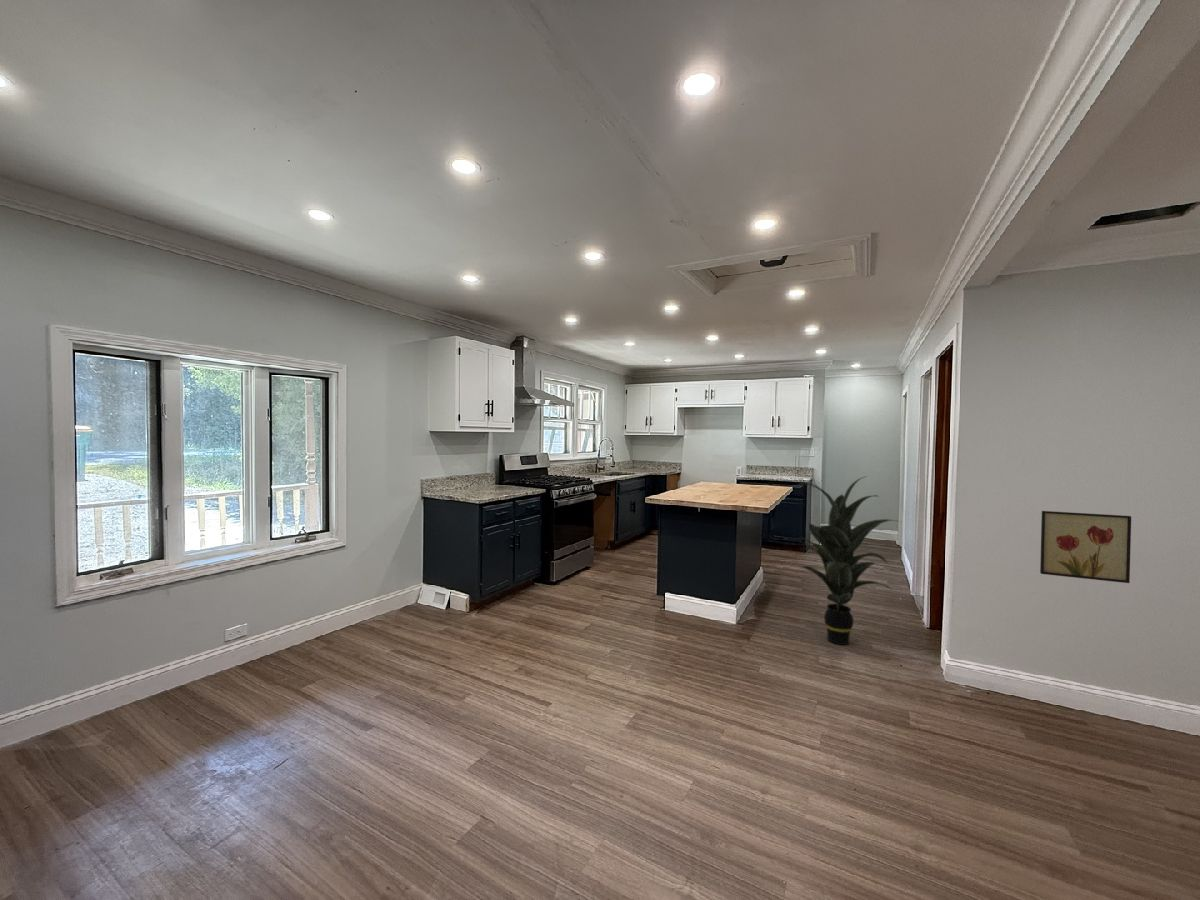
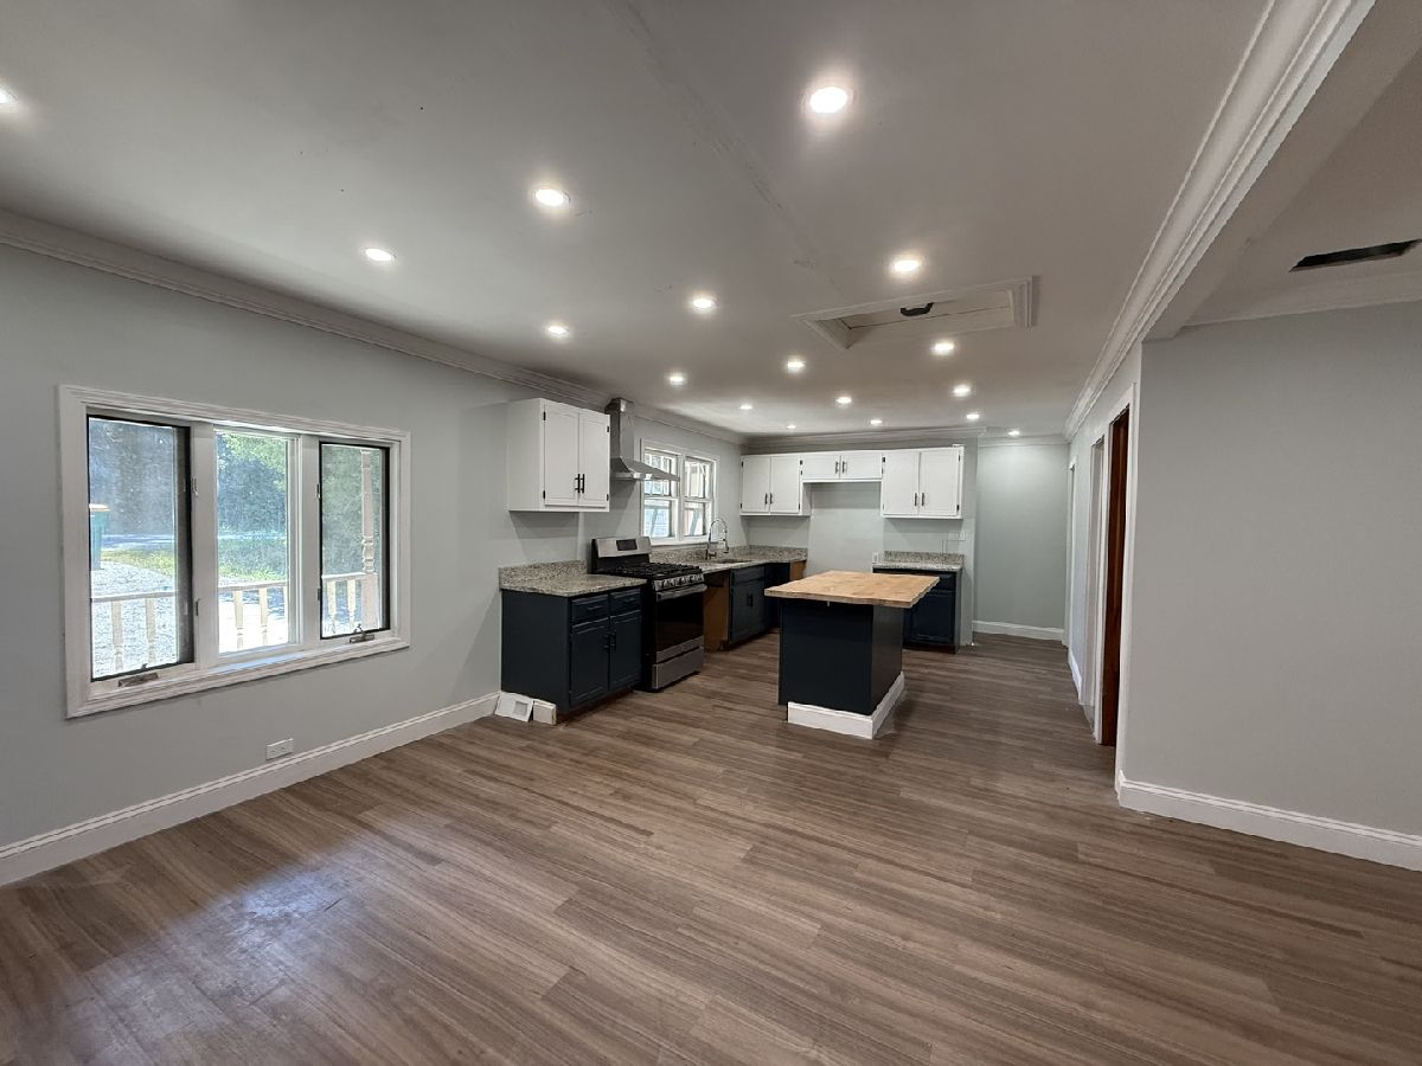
- wall art (1083, 545)
- indoor plant (845, 559)
